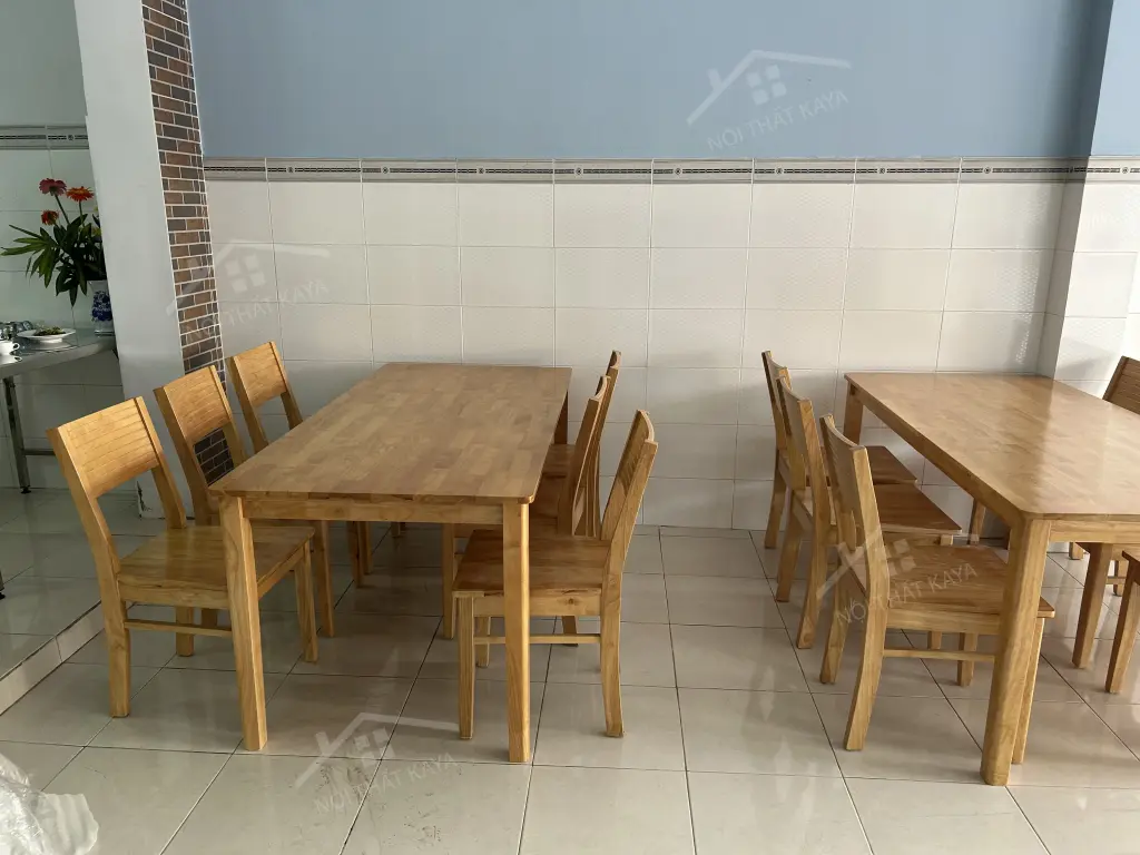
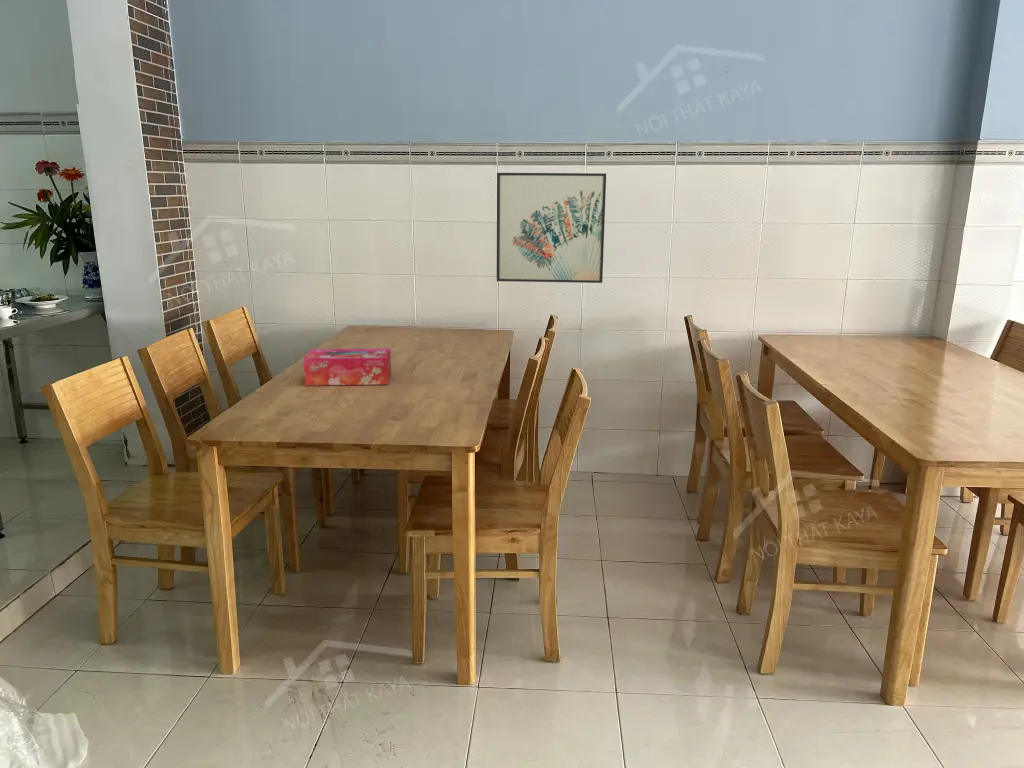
+ wall art (550, 228)
+ tissue box (348, 366)
